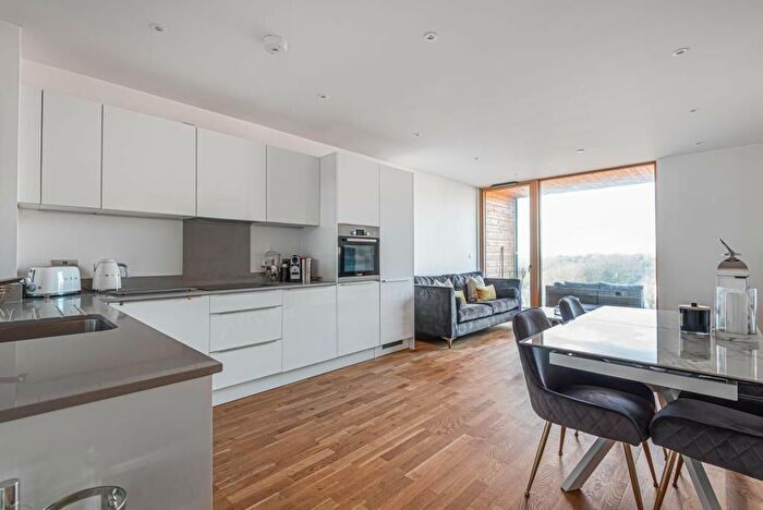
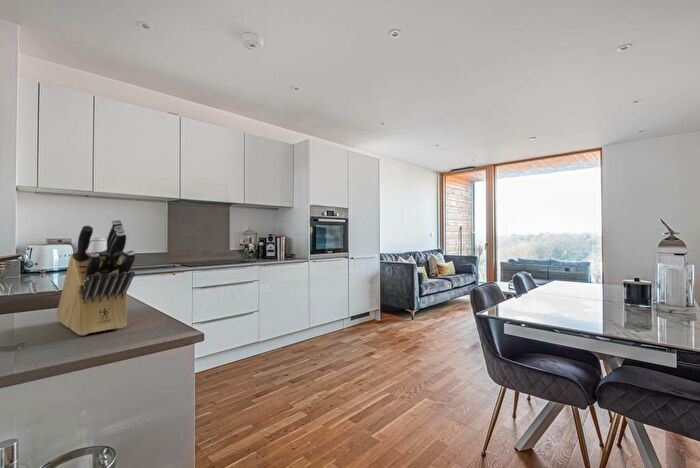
+ knife block (94, 273)
